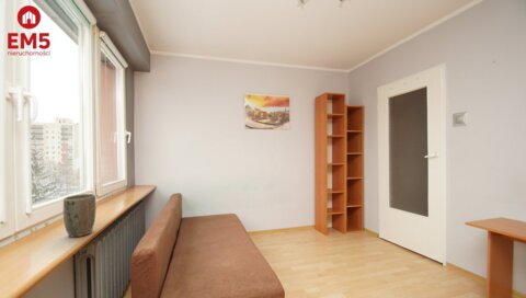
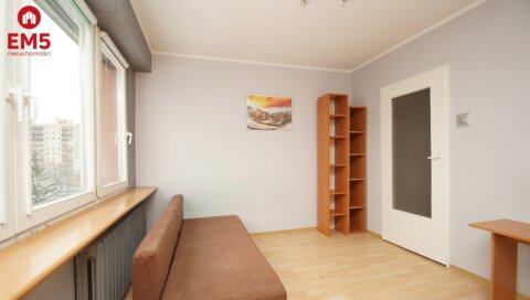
- plant pot (80, 215)
